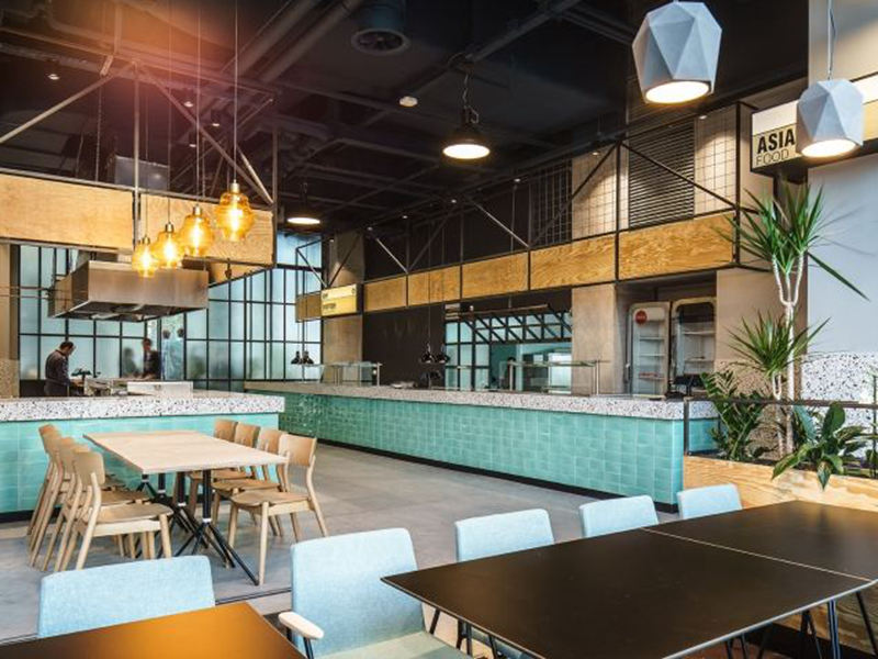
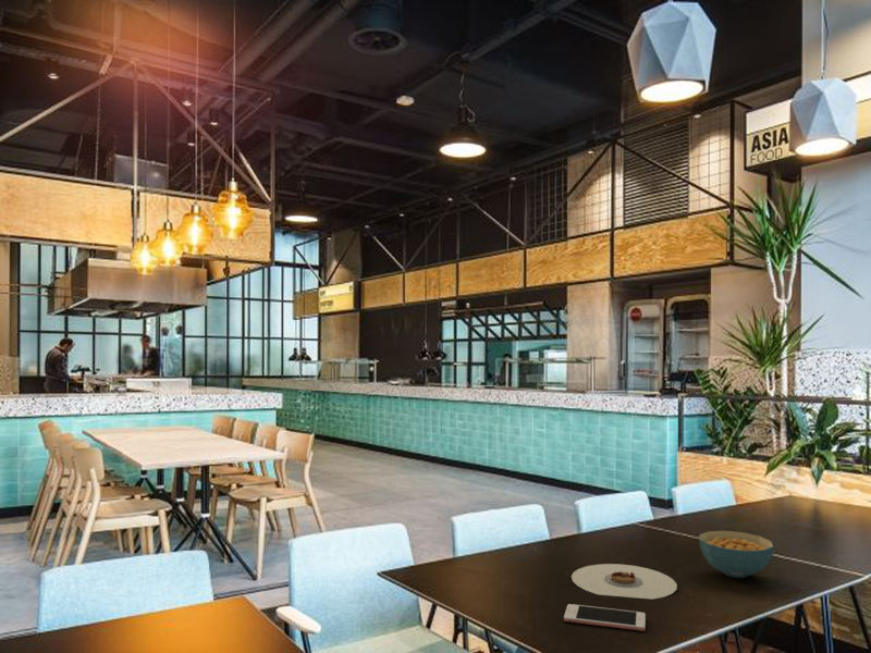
+ plate (623, 577)
+ cell phone (604, 616)
+ cereal bowl (735, 557)
